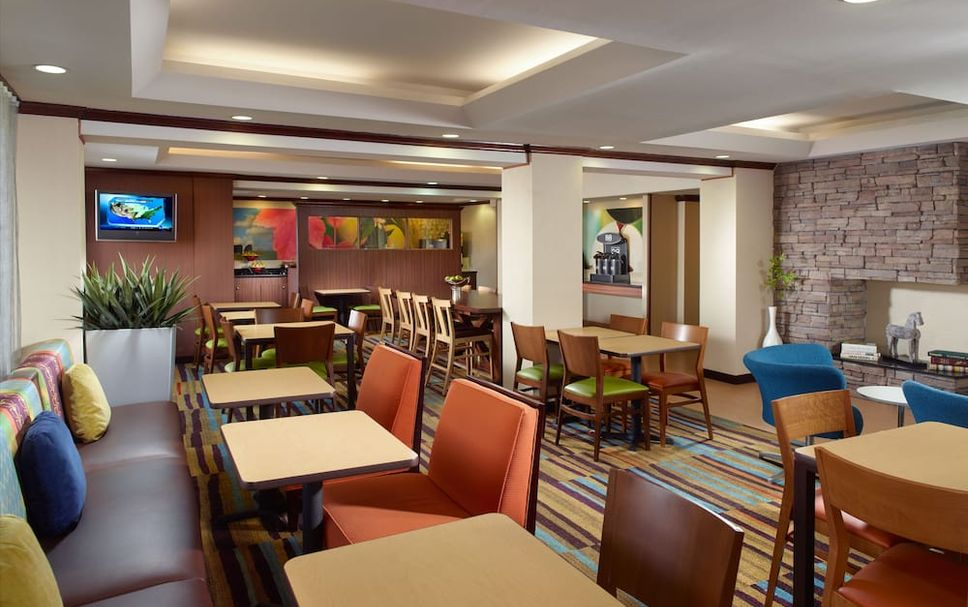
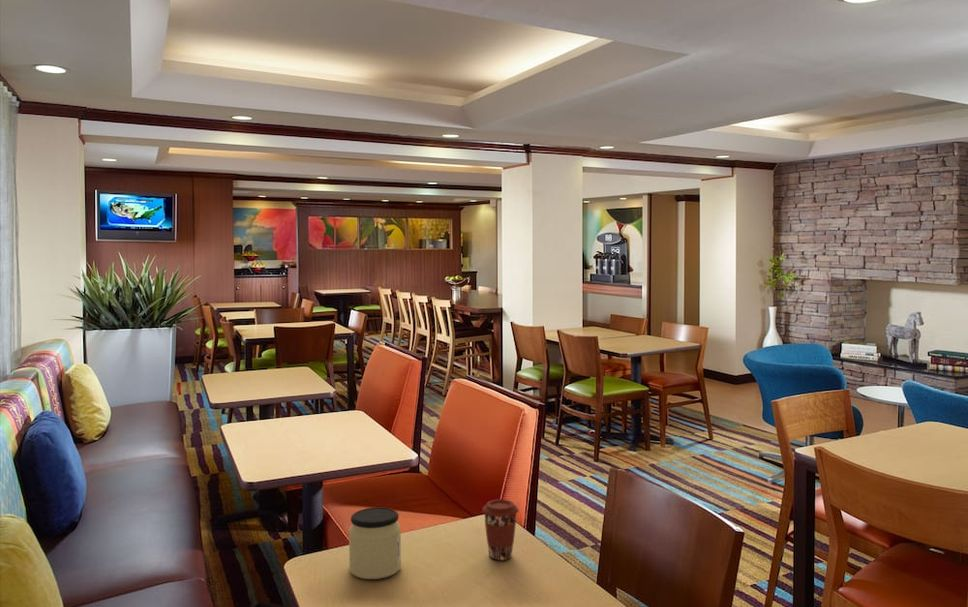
+ coffee cup (500, 529)
+ jar (375, 541)
